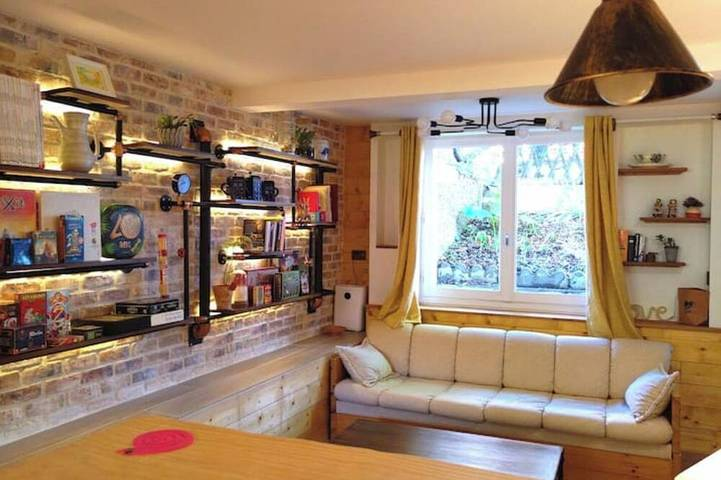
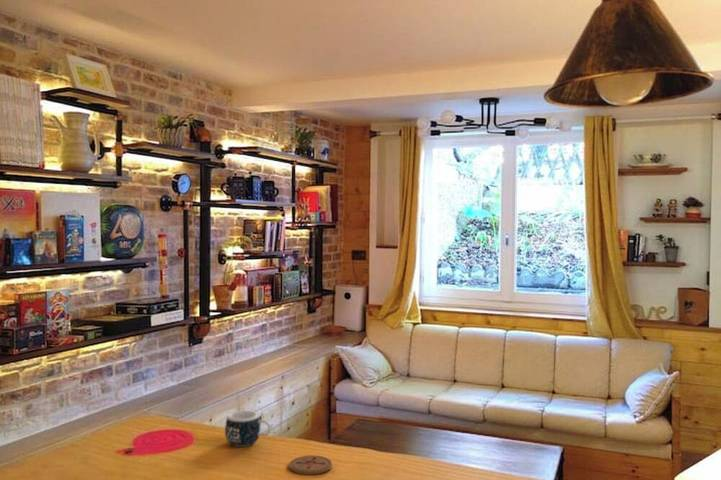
+ coaster (310, 464)
+ mug (248, 429)
